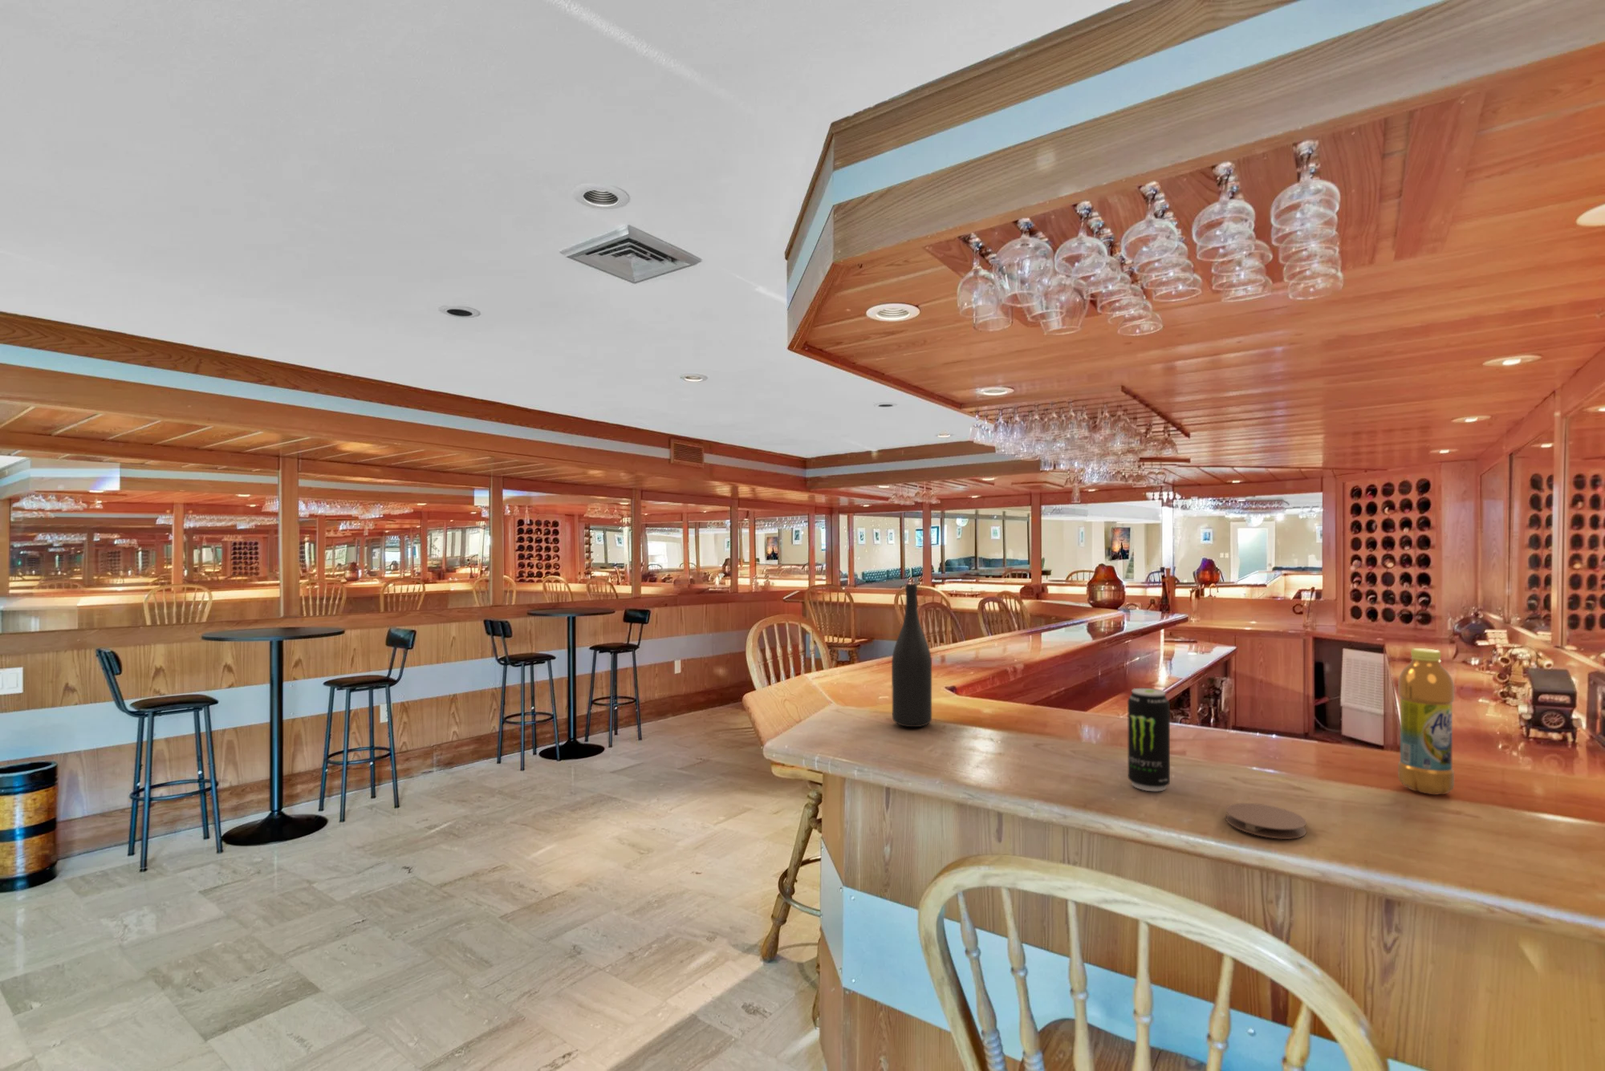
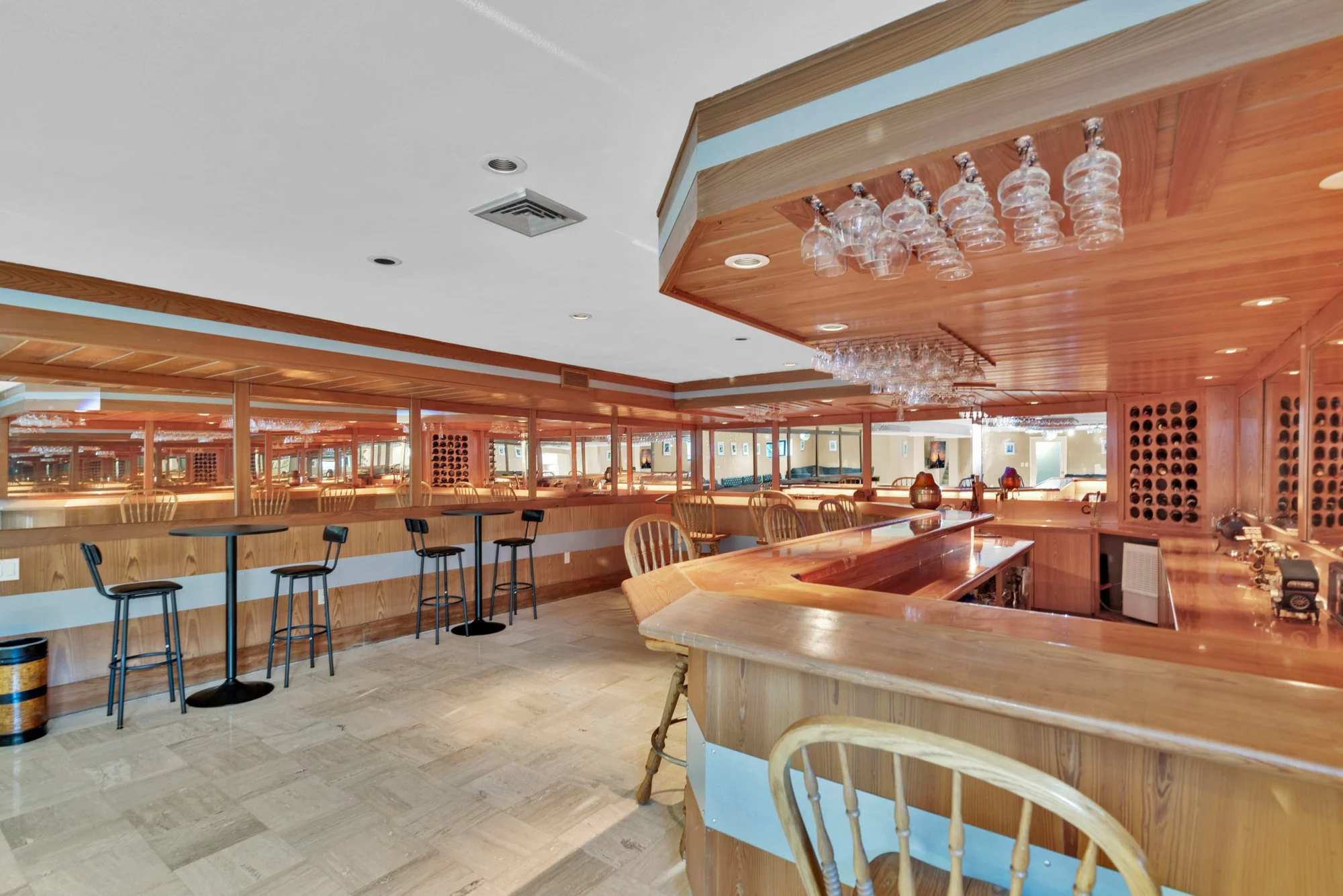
- coaster (1264, 820)
- bottle (1426, 720)
- beverage can (1148, 738)
- wine bottle (912, 654)
